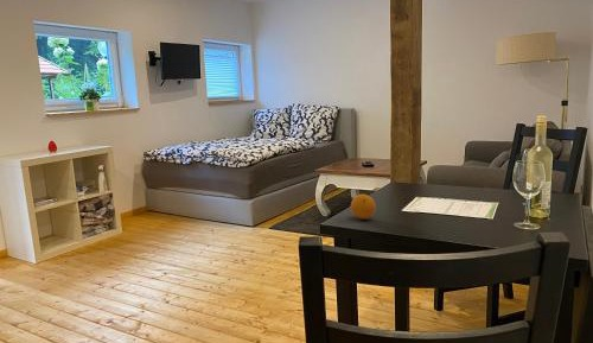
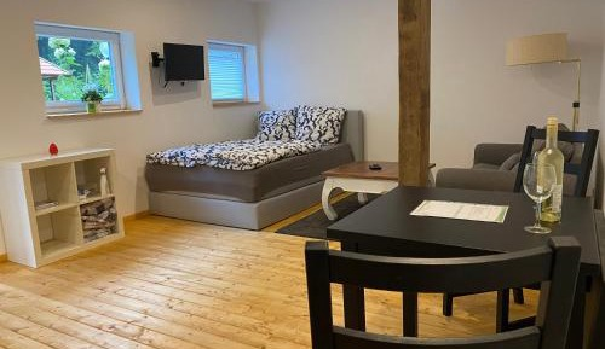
- fruit (363, 207)
